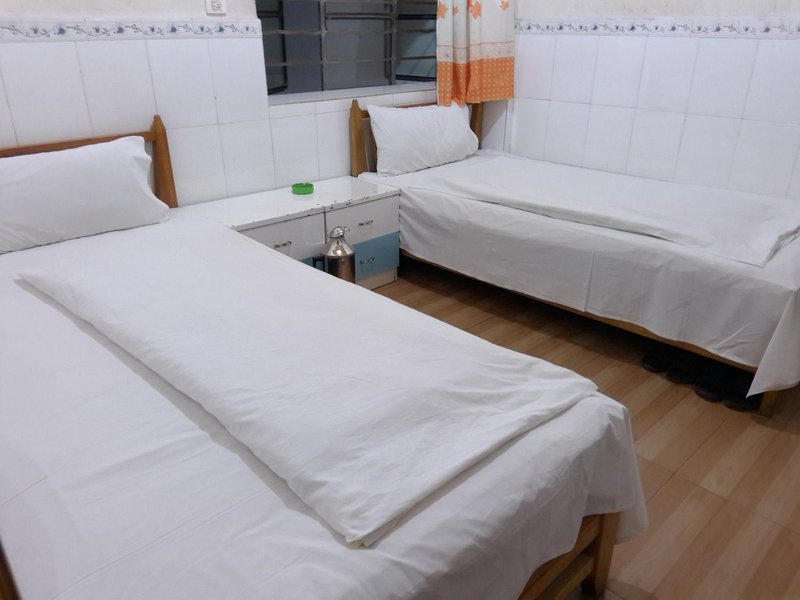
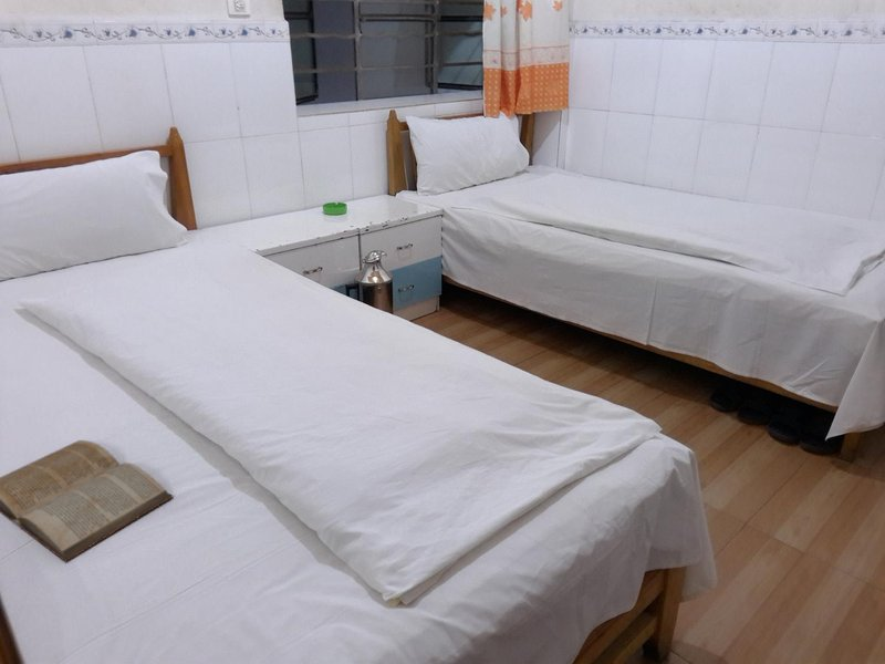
+ book (71, 487)
